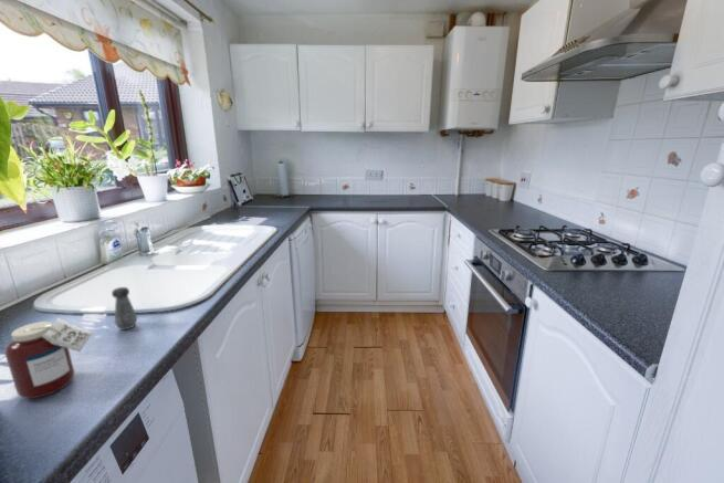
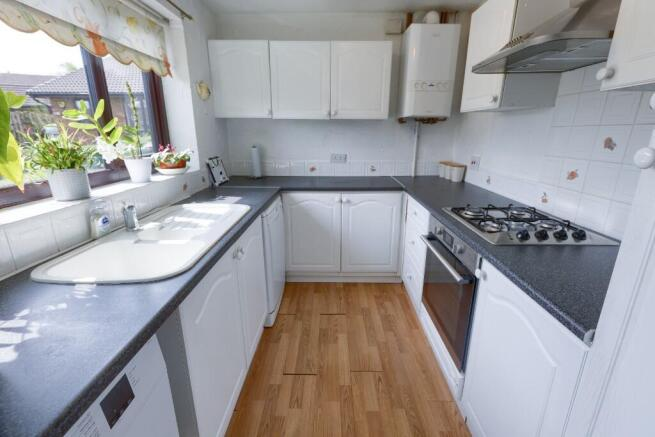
- jar (52, 356)
- salt shaker (123, 307)
